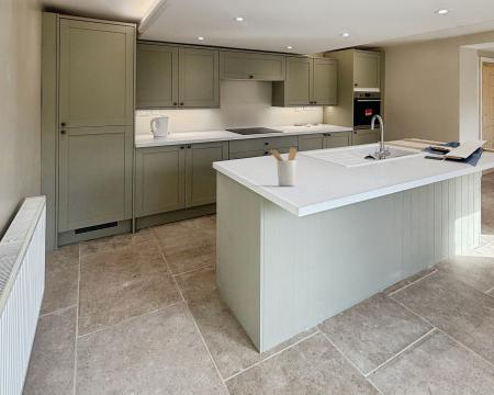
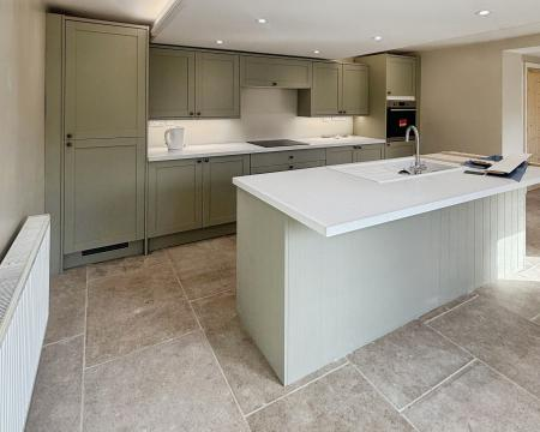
- utensil holder (282, 167)
